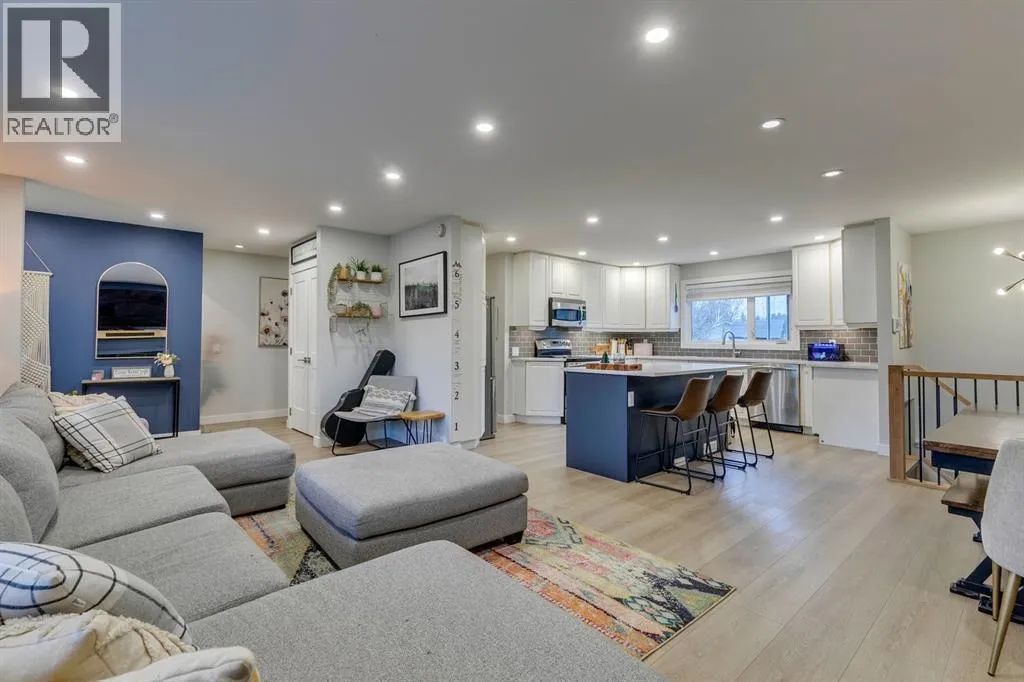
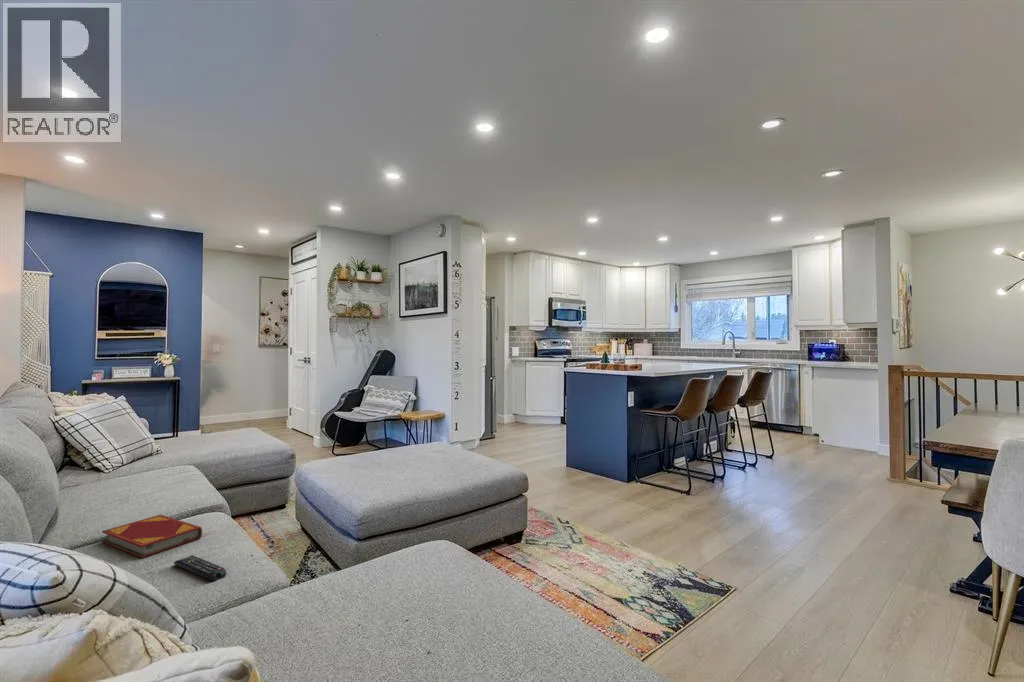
+ remote control (199, 567)
+ hardback book (152, 534)
